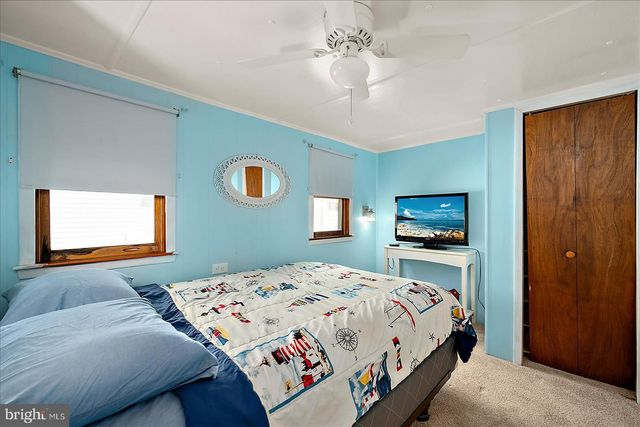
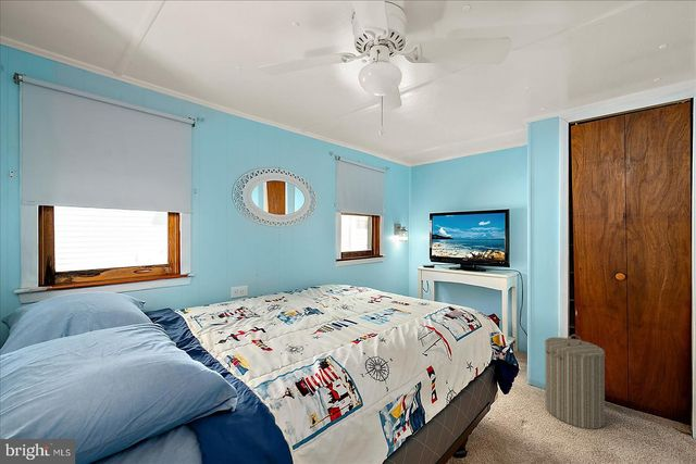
+ laundry hamper (573, 374)
